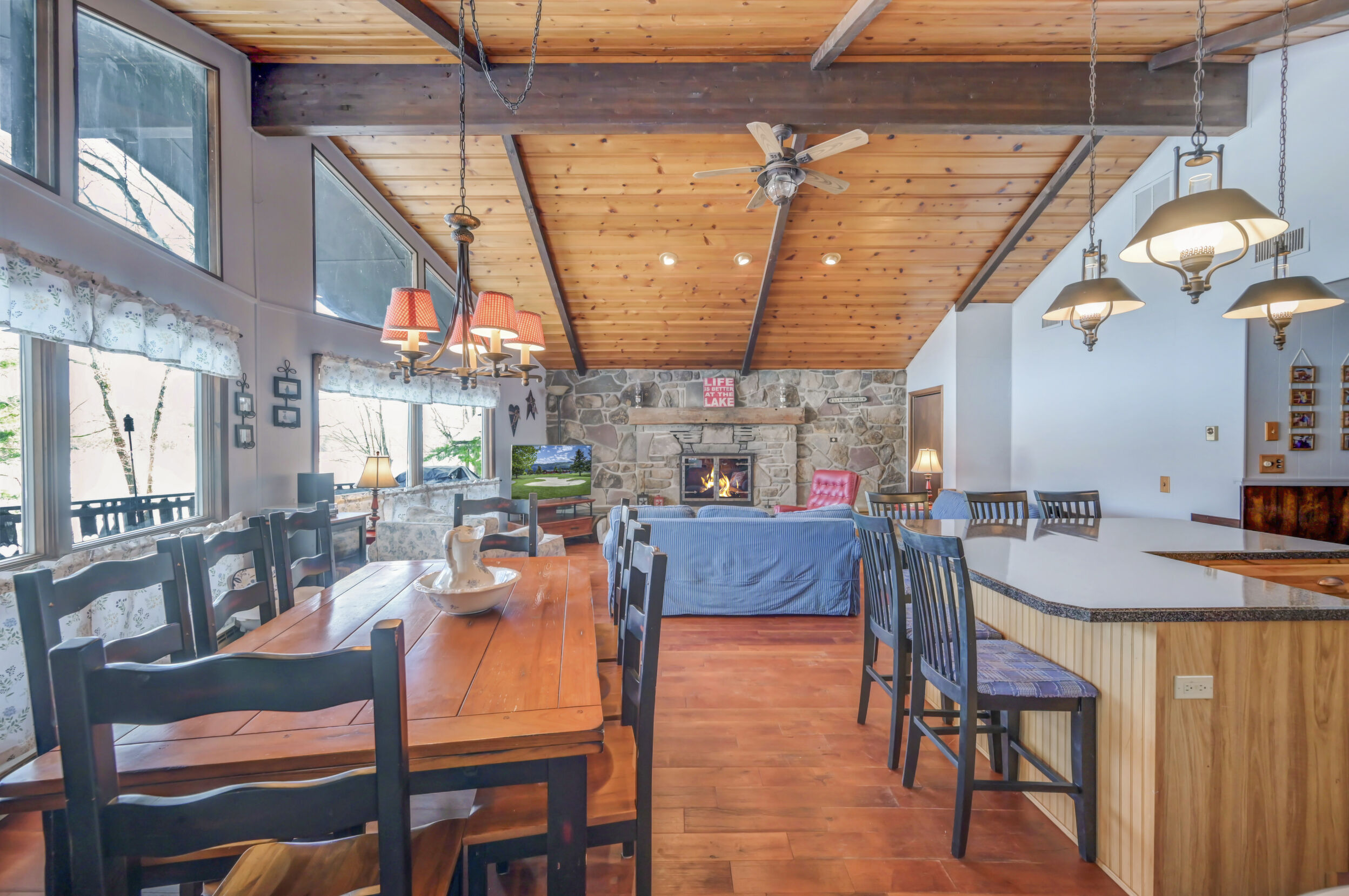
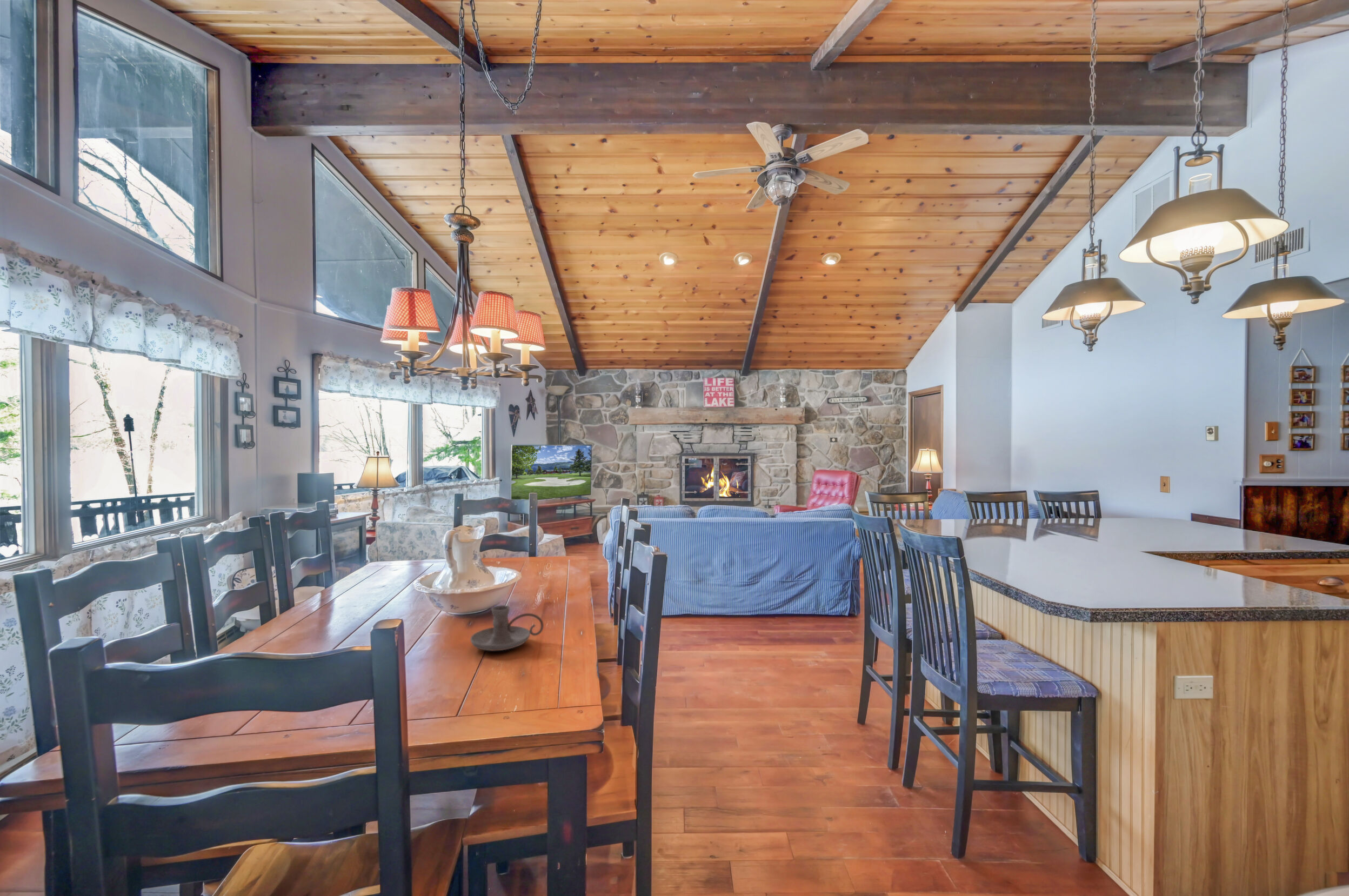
+ candle holder (507, 626)
